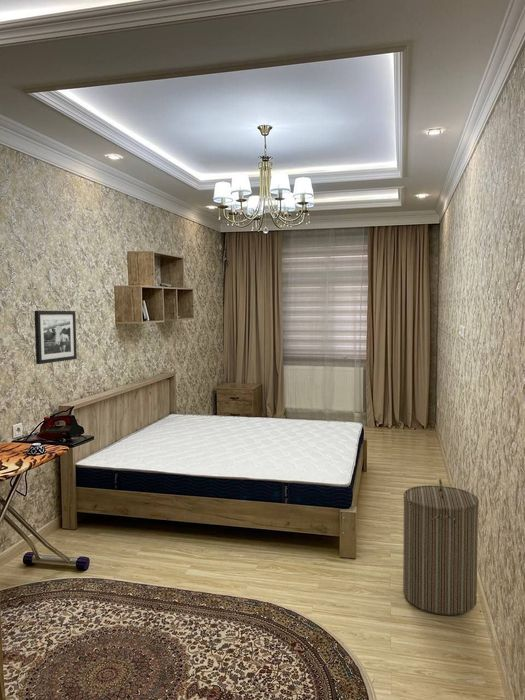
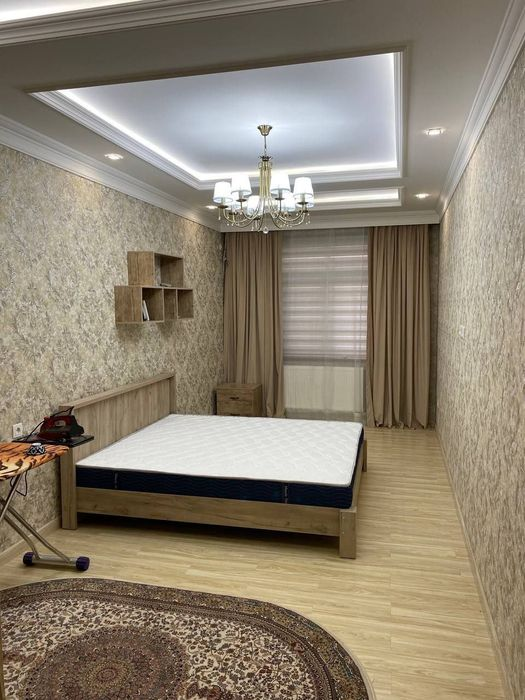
- laundry hamper (439, 538)
- picture frame (56, 336)
